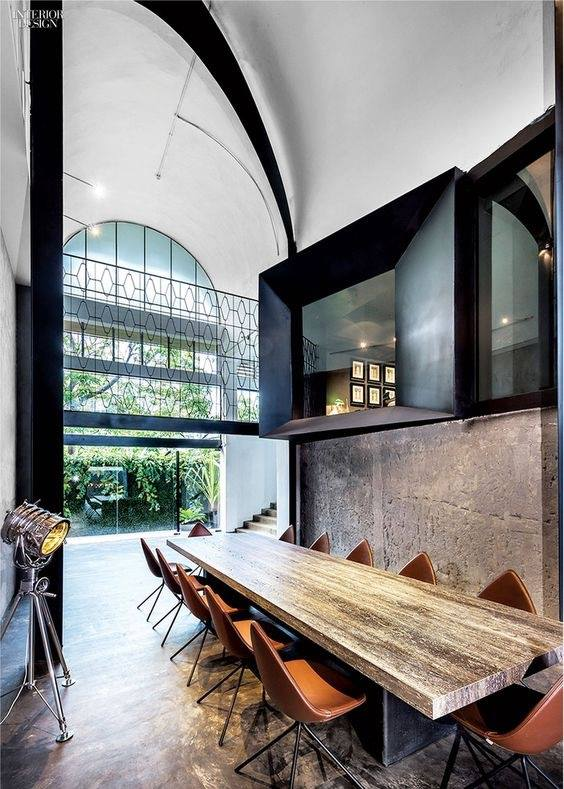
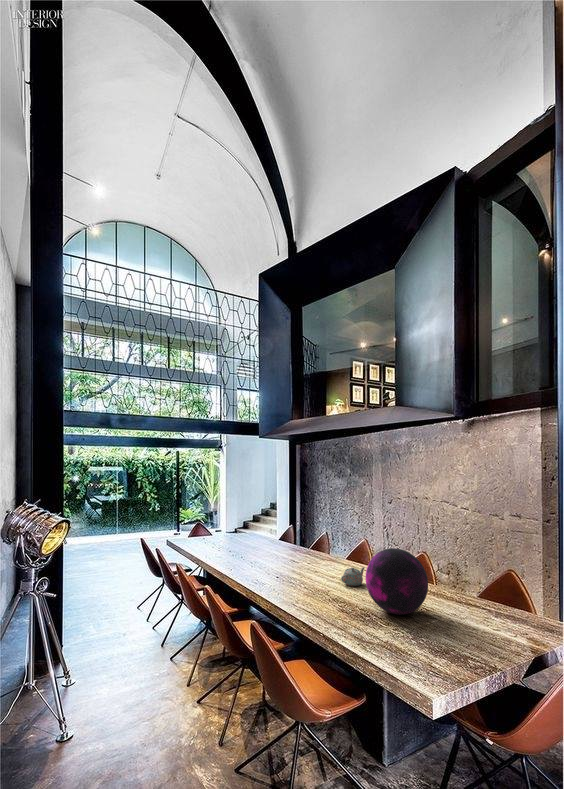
+ decorative orb (396, 580)
+ teapot (353, 575)
